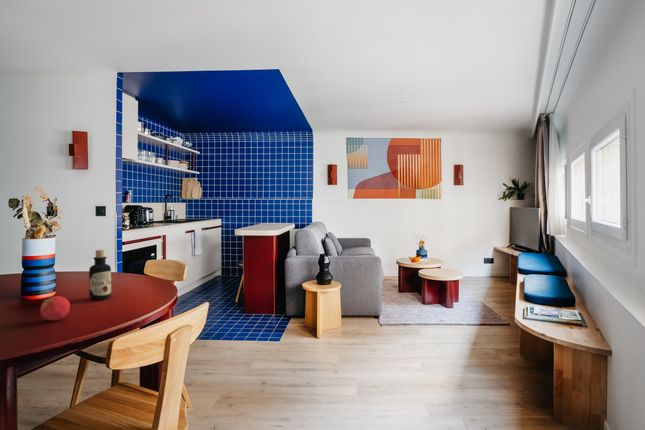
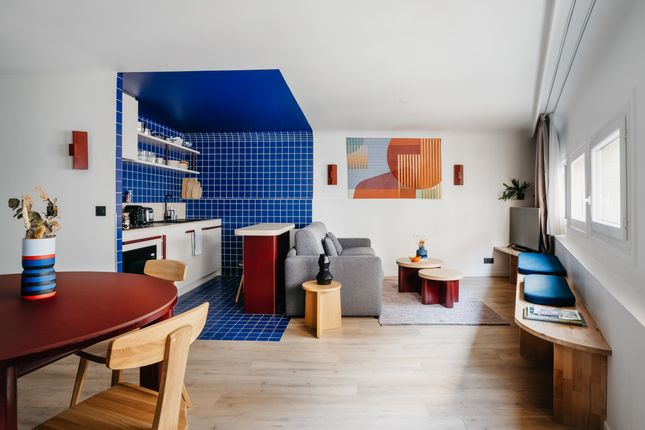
- fruit (55, 308)
- bottle (100, 274)
